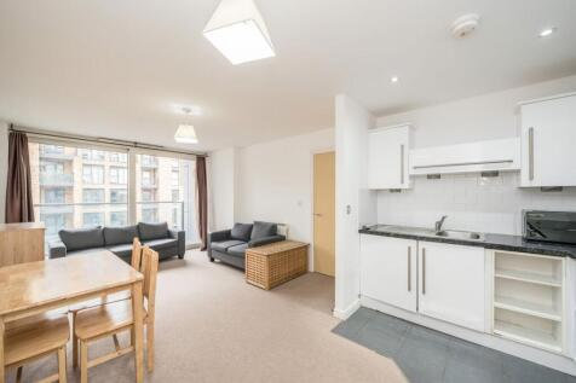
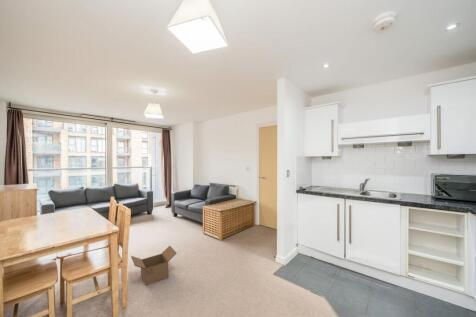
+ box (154, 265)
